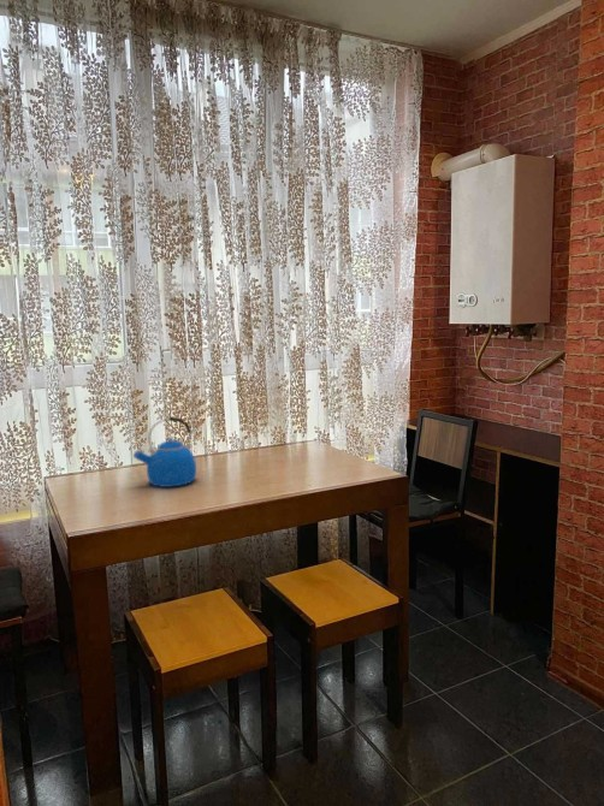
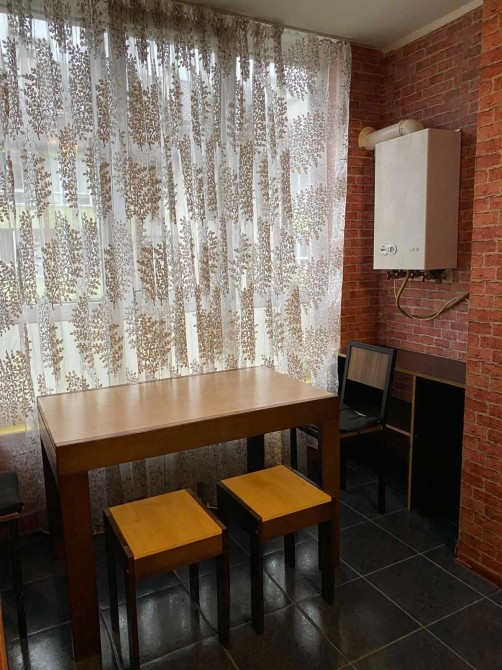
- kettle (164, 450)
